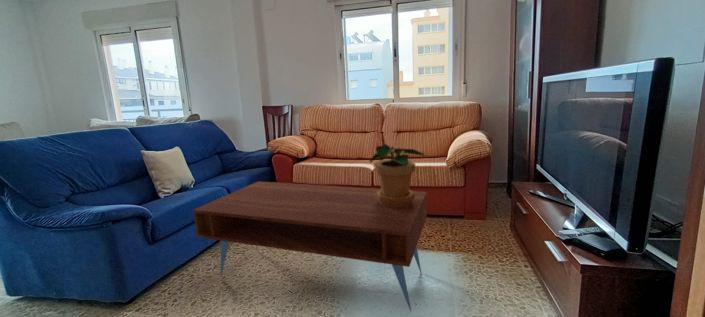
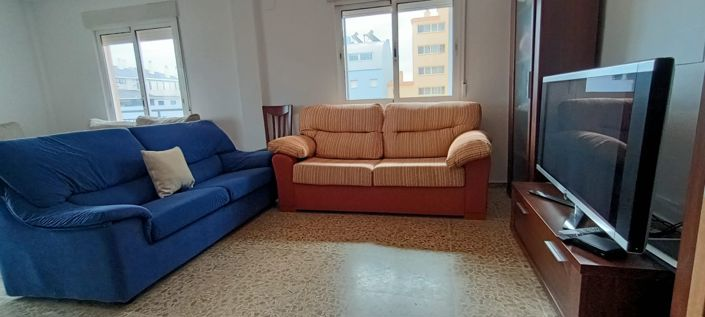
- coffee table (317, 238)
- potted plant (398, 172)
